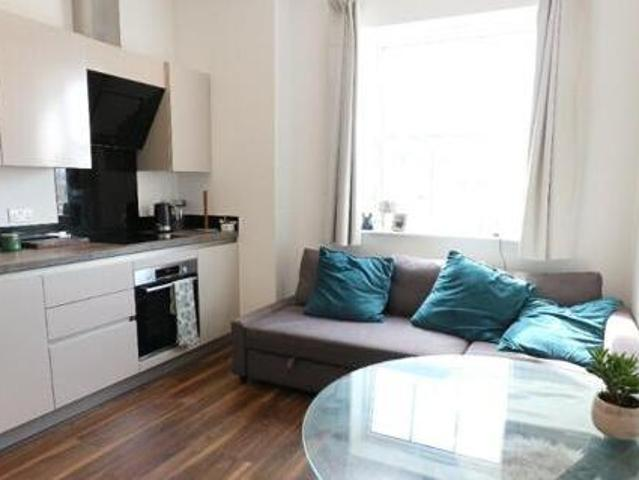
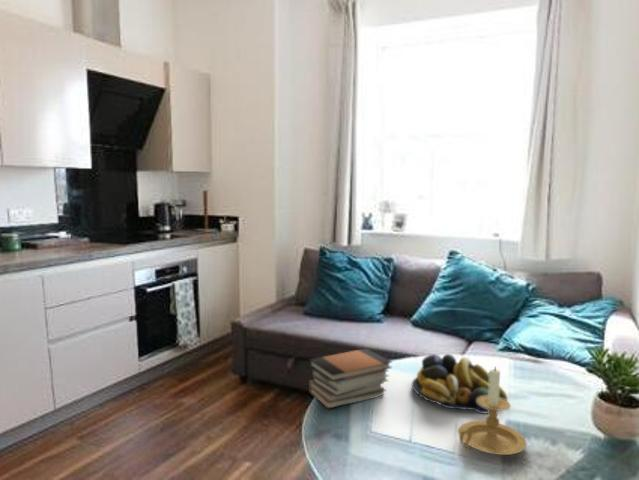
+ candle holder (492, 405)
+ book stack (349, 377)
+ fruit bowl (458, 375)
